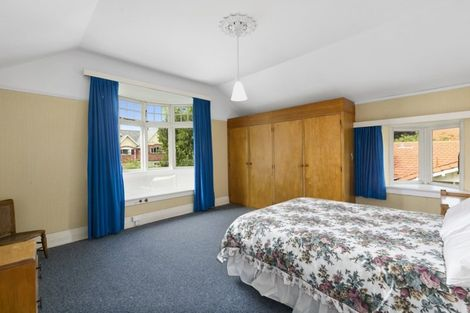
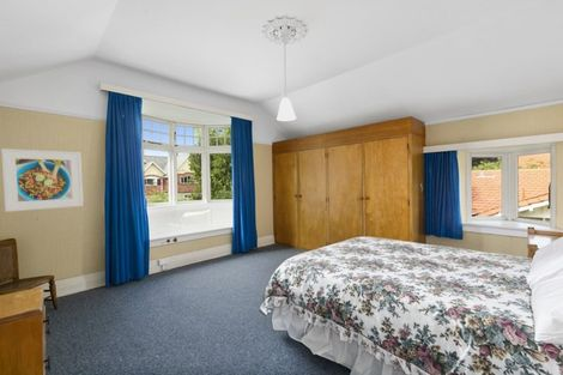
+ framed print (46, 180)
